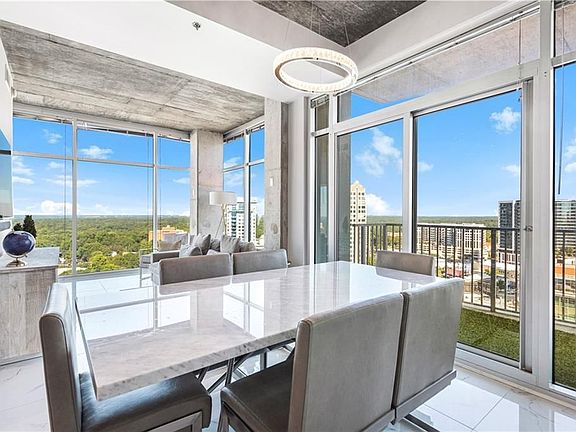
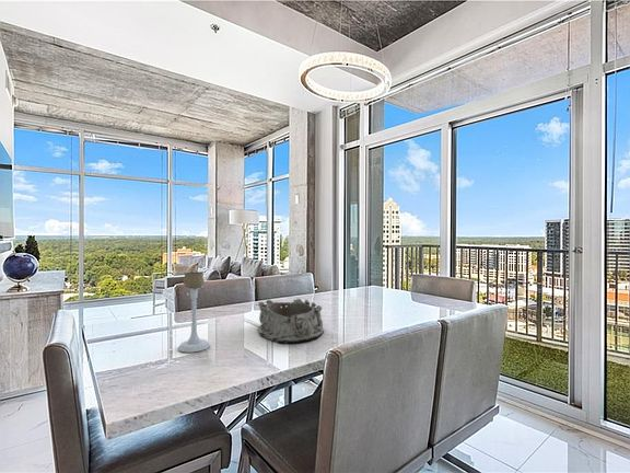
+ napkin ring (290, 316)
+ candle holder (194, 309)
